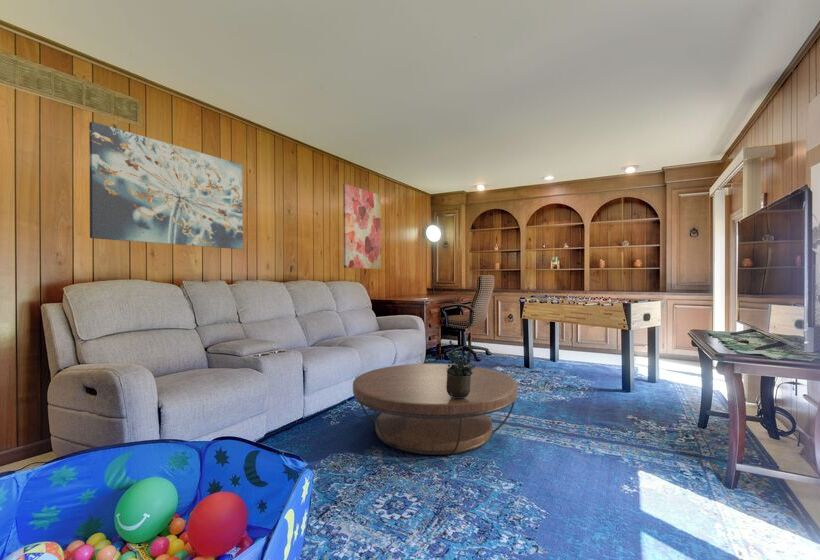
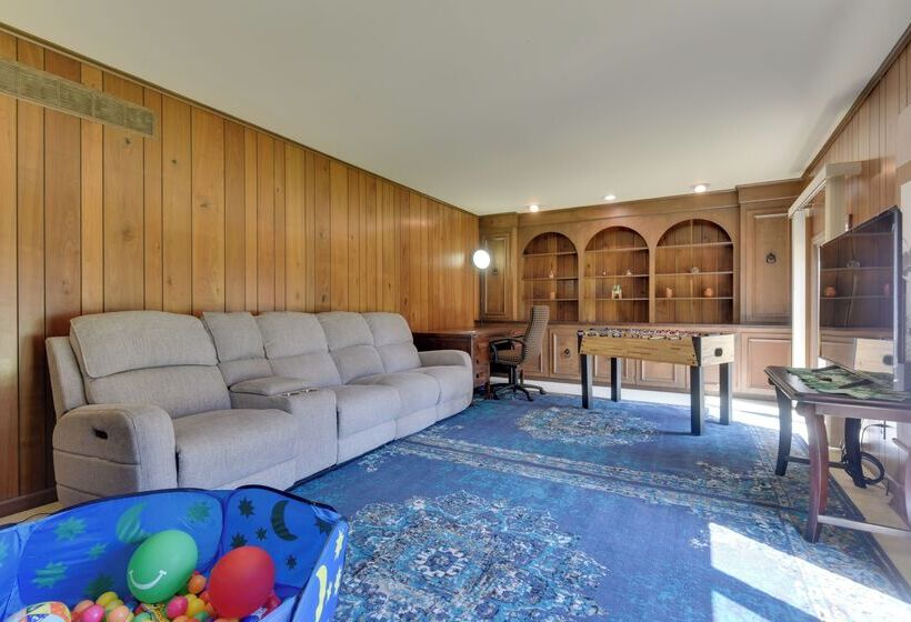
- potted plant (459, 366)
- wall art (177, 195)
- wall art (363, 229)
- coffee table (434, 405)
